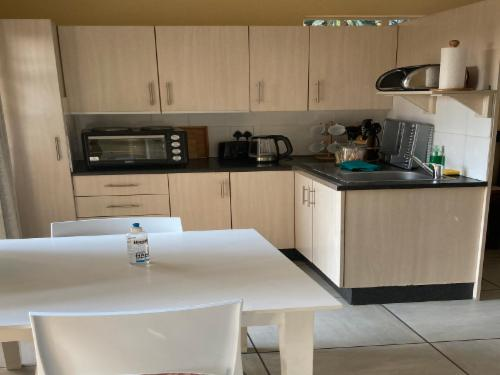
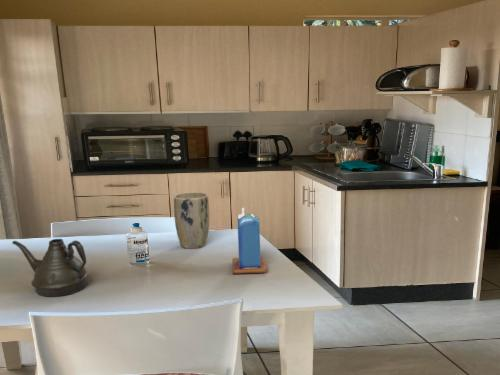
+ teapot (50, 263)
+ candle (247, 238)
+ plant pot (192, 220)
